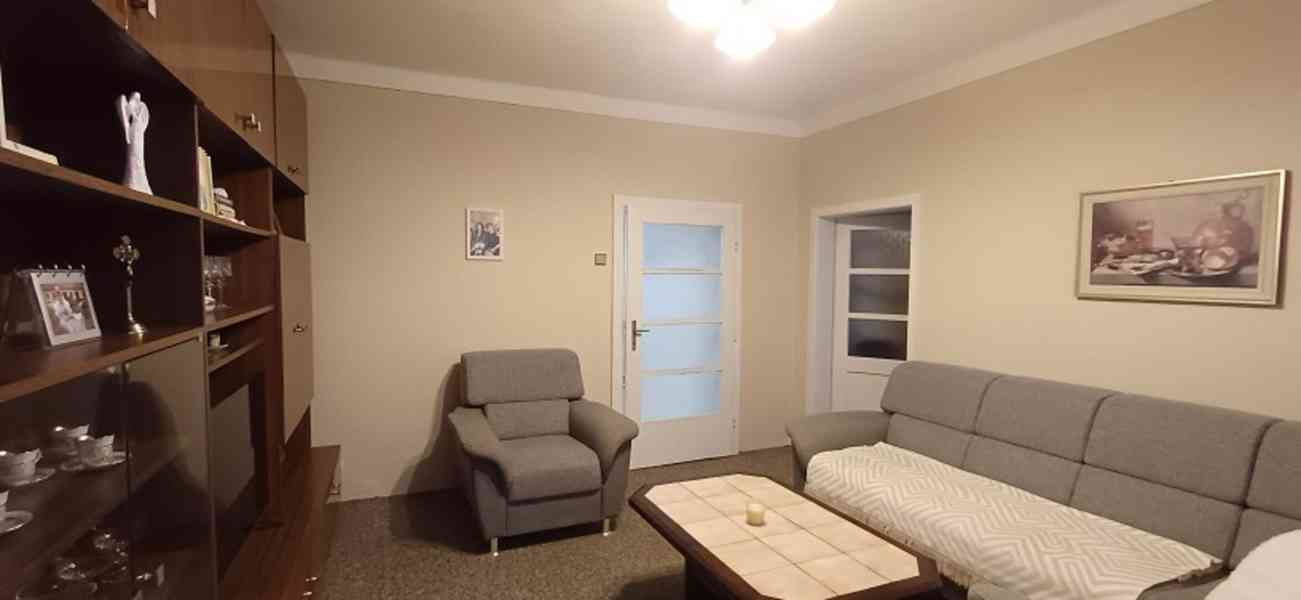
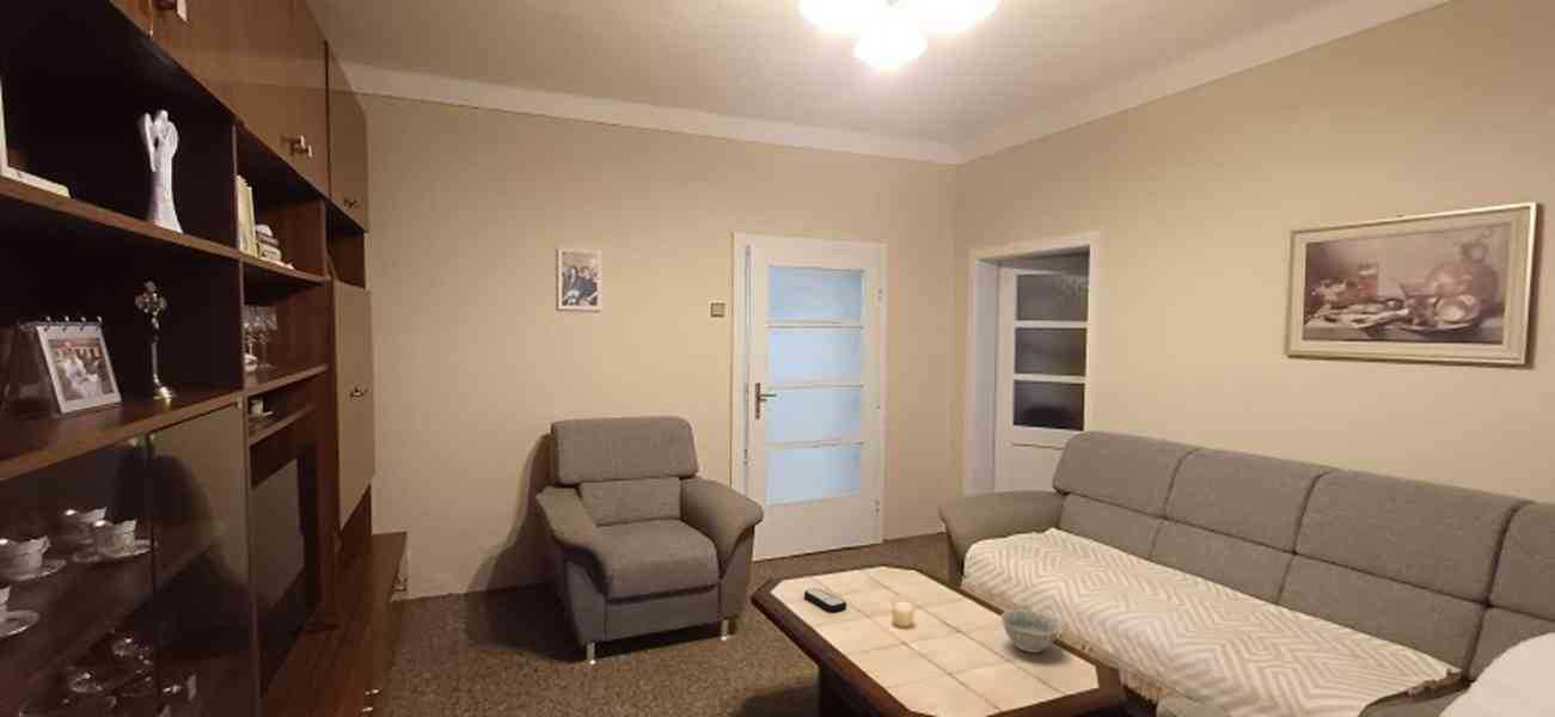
+ bowl (1029, 633)
+ remote control (824, 599)
